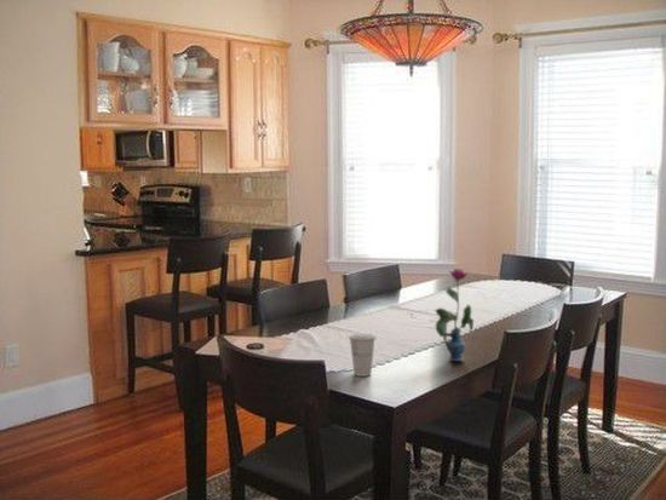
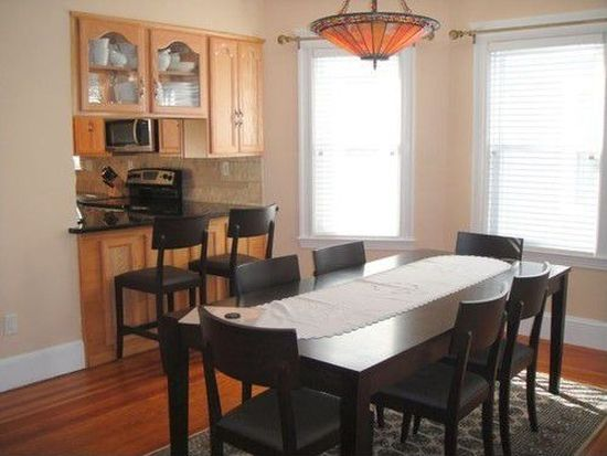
- vase (453, 314)
- cup (362, 355)
